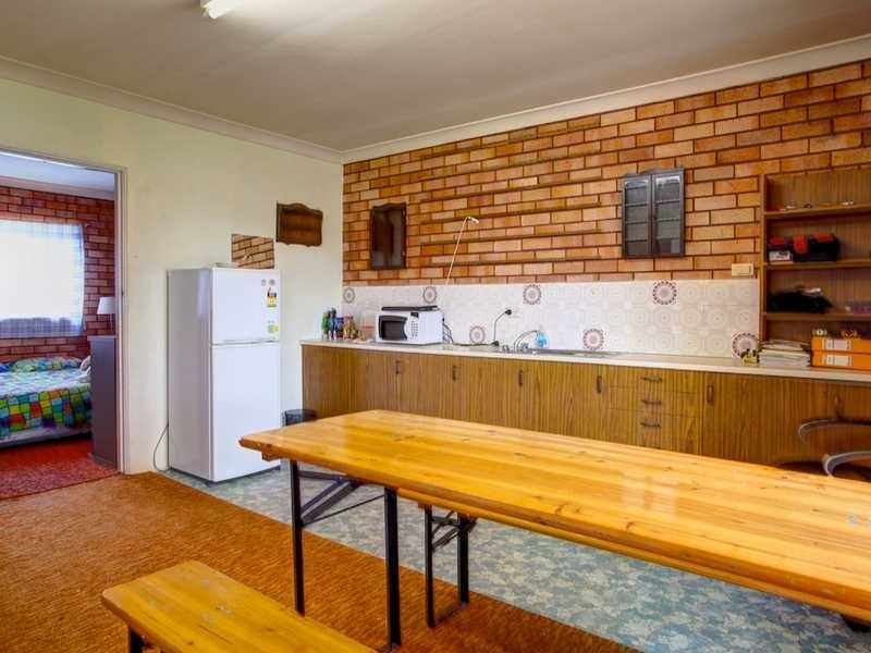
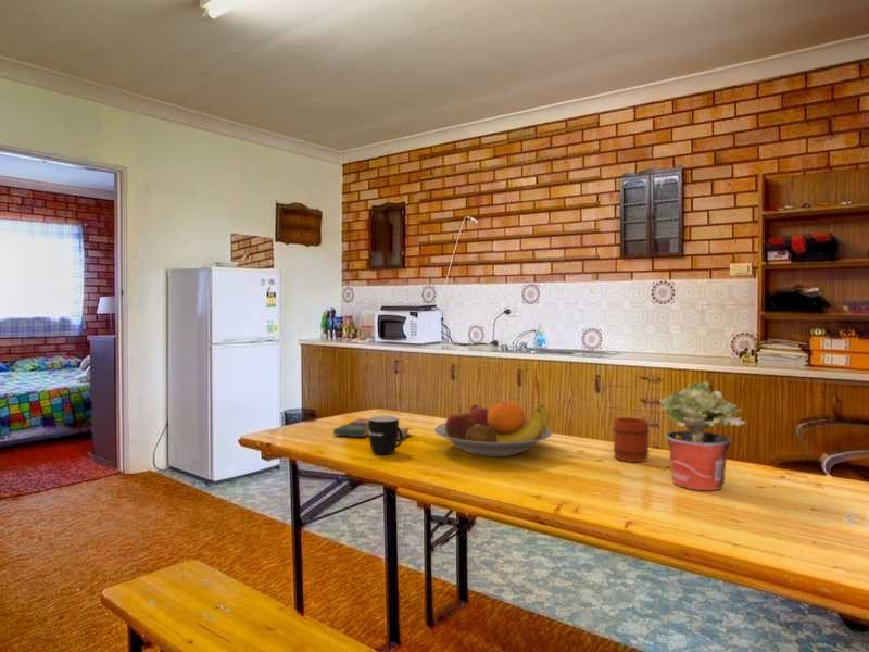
+ potted plant (701, 434)
+ fruit bowl (492, 425)
+ book (368, 430)
+ mug (631, 438)
+ mug (387, 436)
